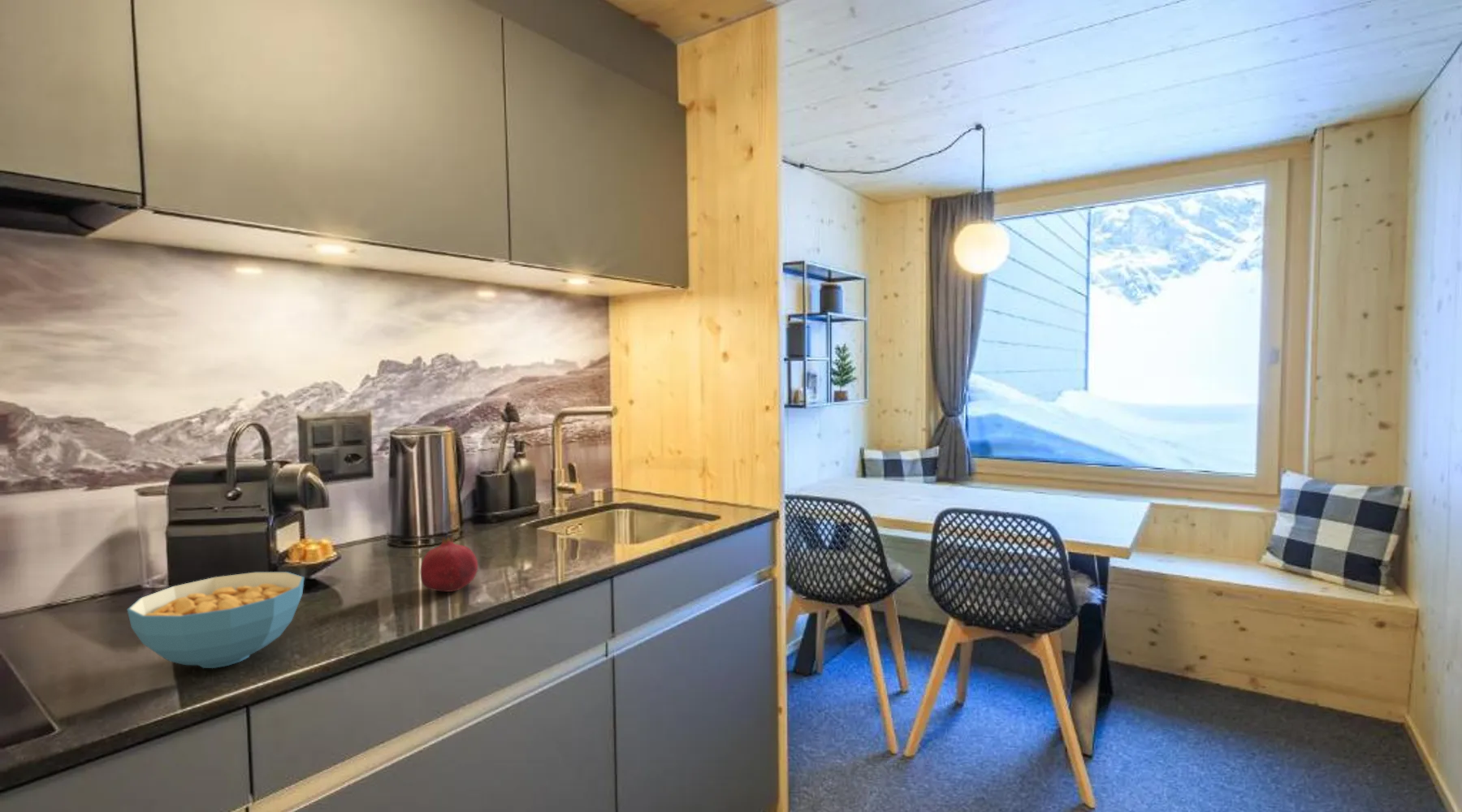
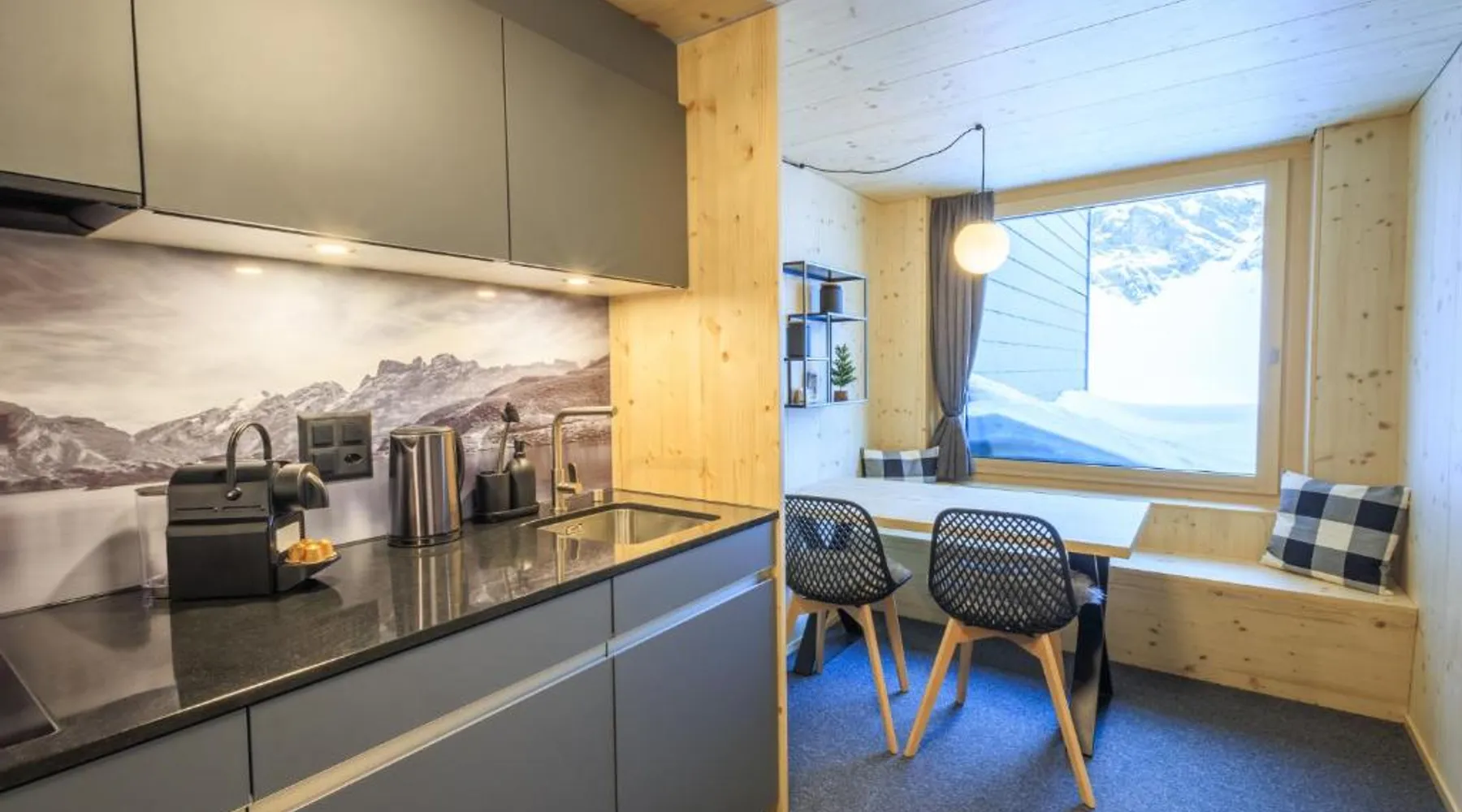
- fruit (448, 563)
- cereal bowl (223, 625)
